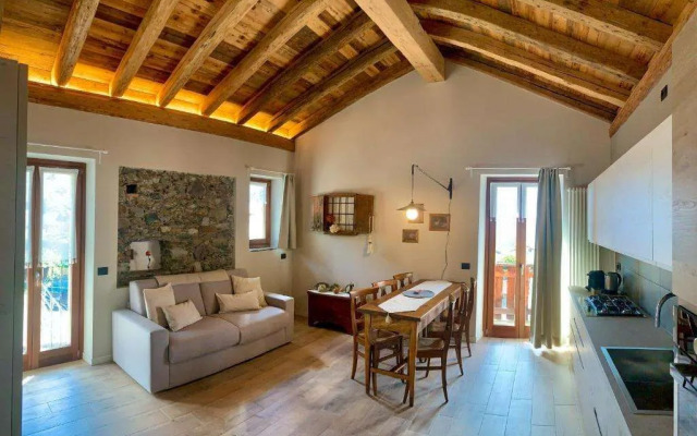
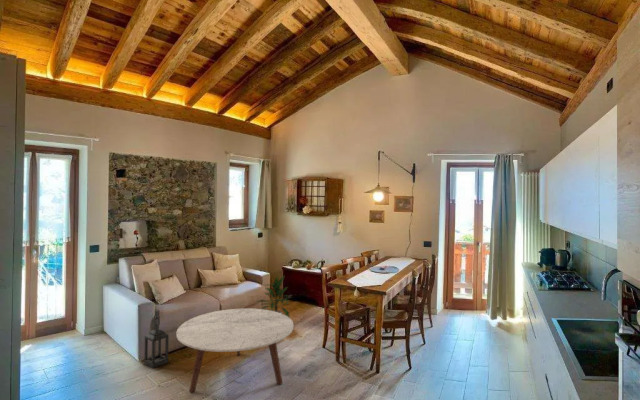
+ coffee table (236, 350)
+ indoor plant (276, 301)
+ lantern (156, 336)
